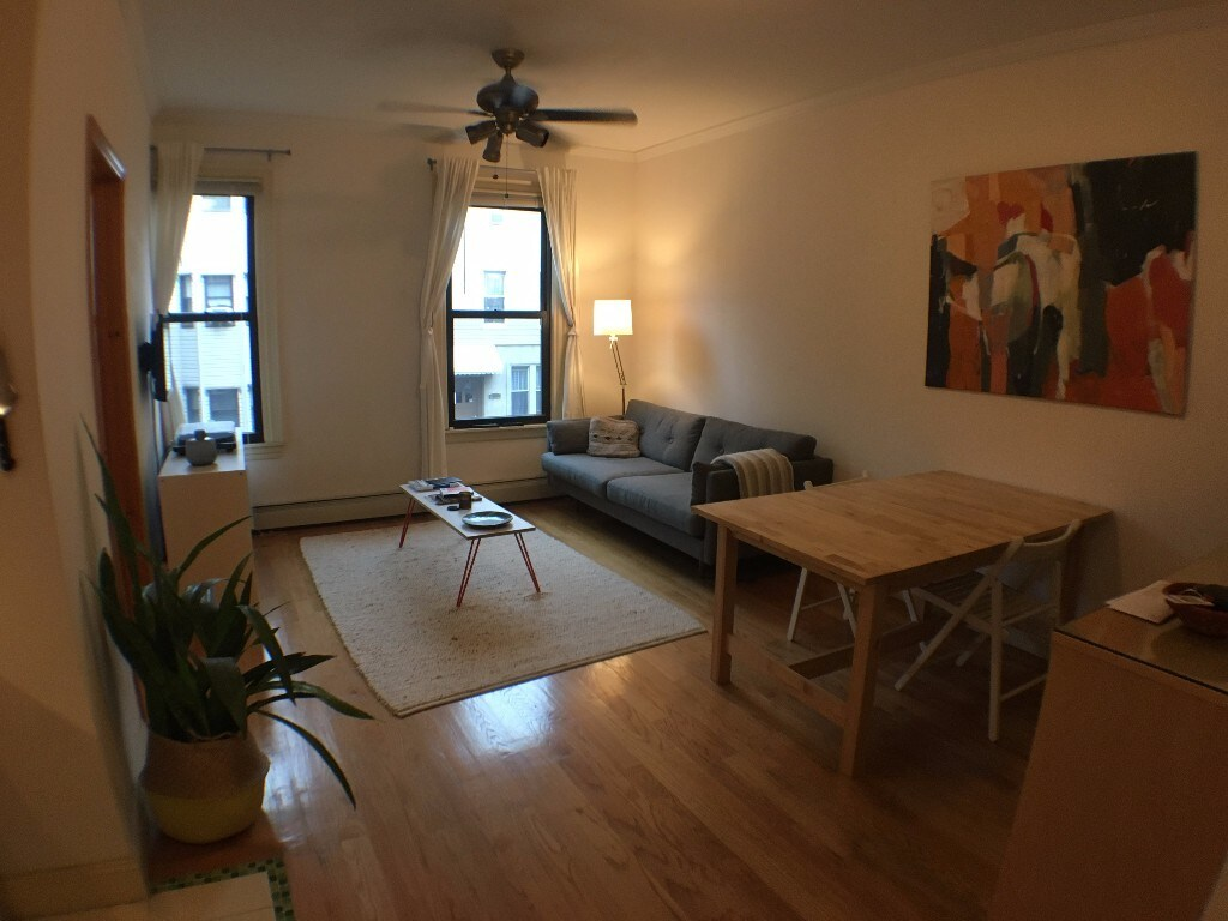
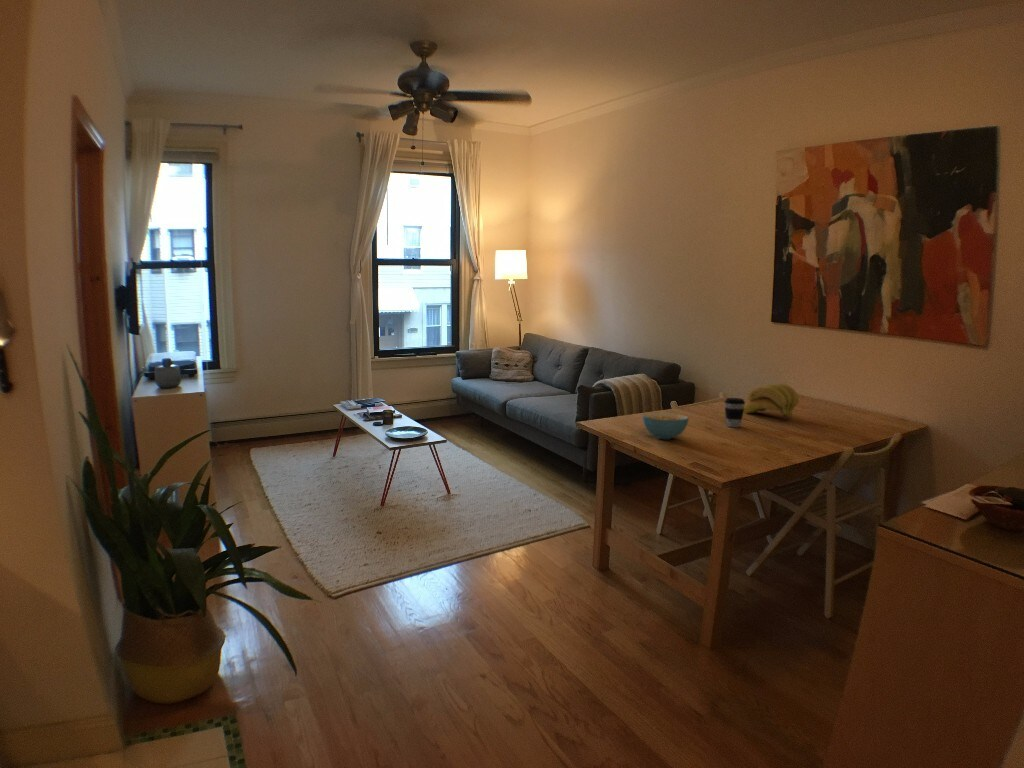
+ cereal bowl (664, 427)
+ coffee cup (734, 412)
+ banana bunch (769, 399)
